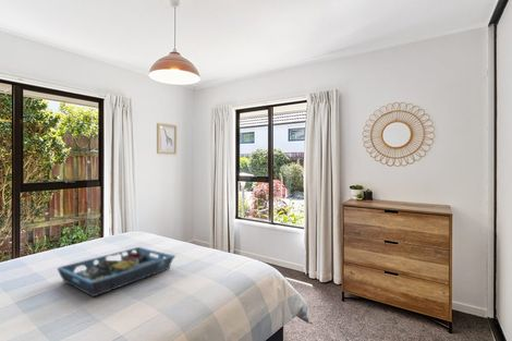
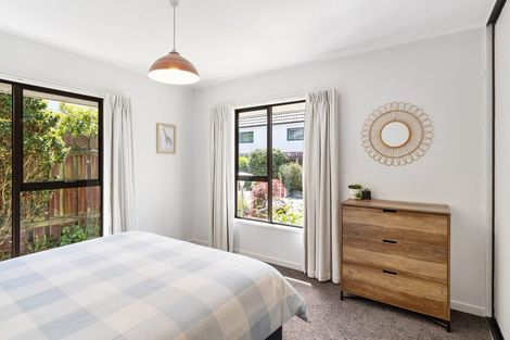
- serving tray (120, 266)
